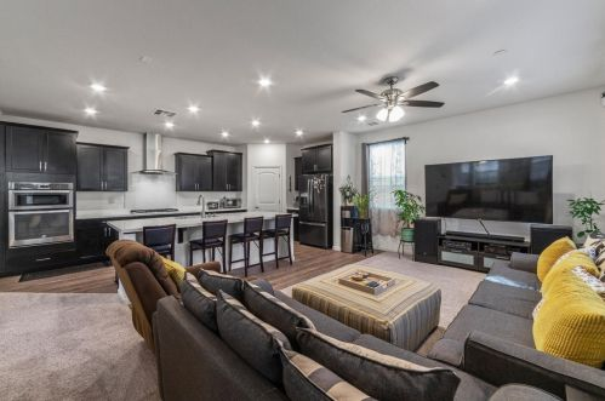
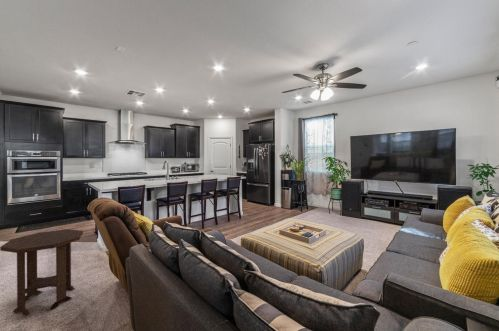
+ side table (46, 277)
